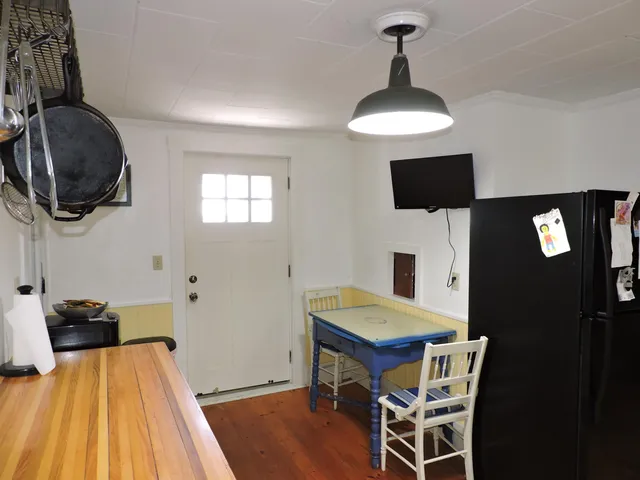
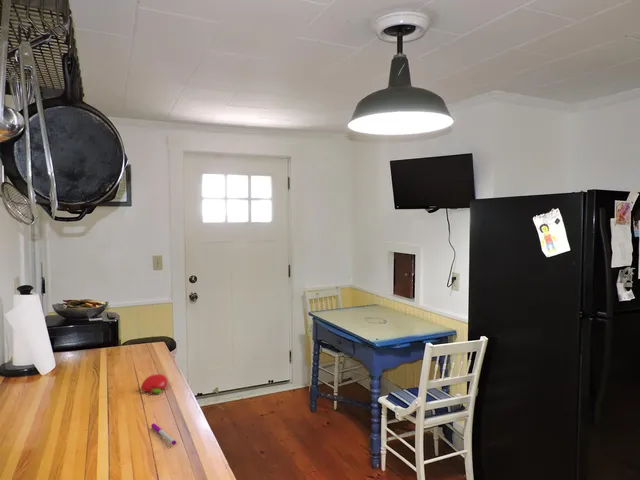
+ pen (163, 433)
+ fruit (154, 383)
